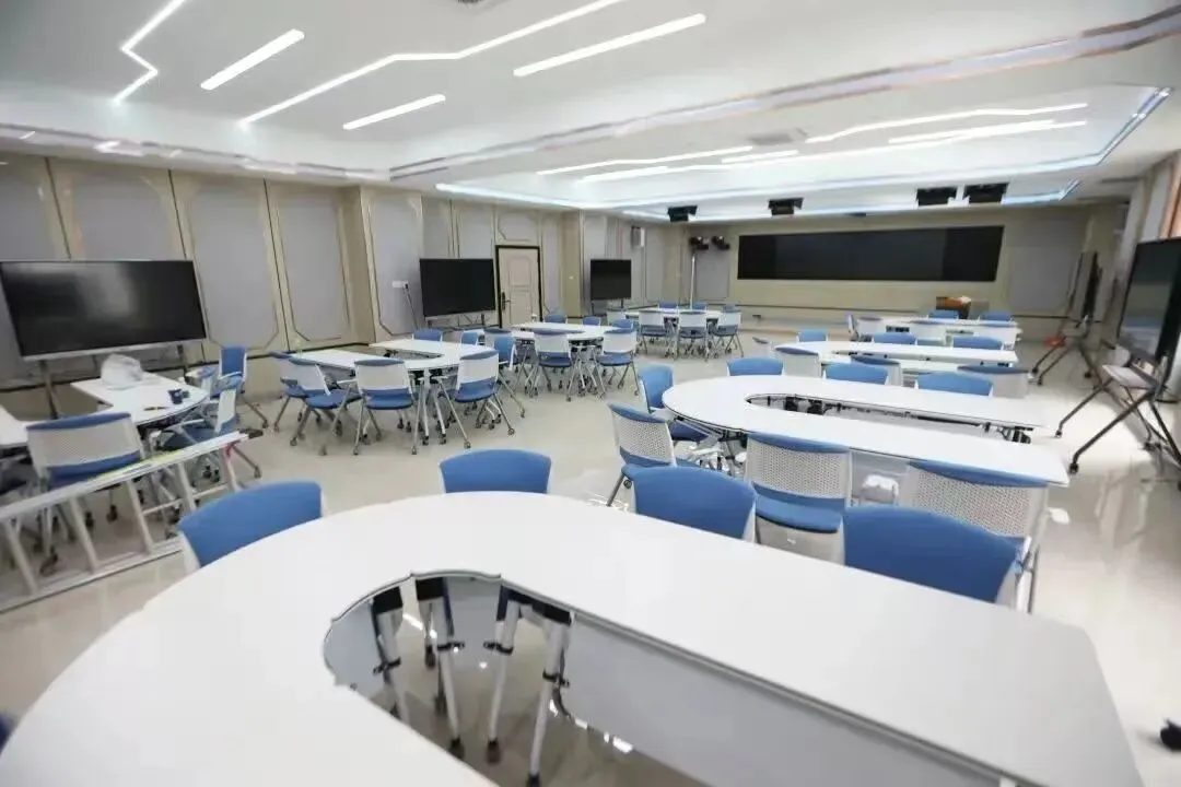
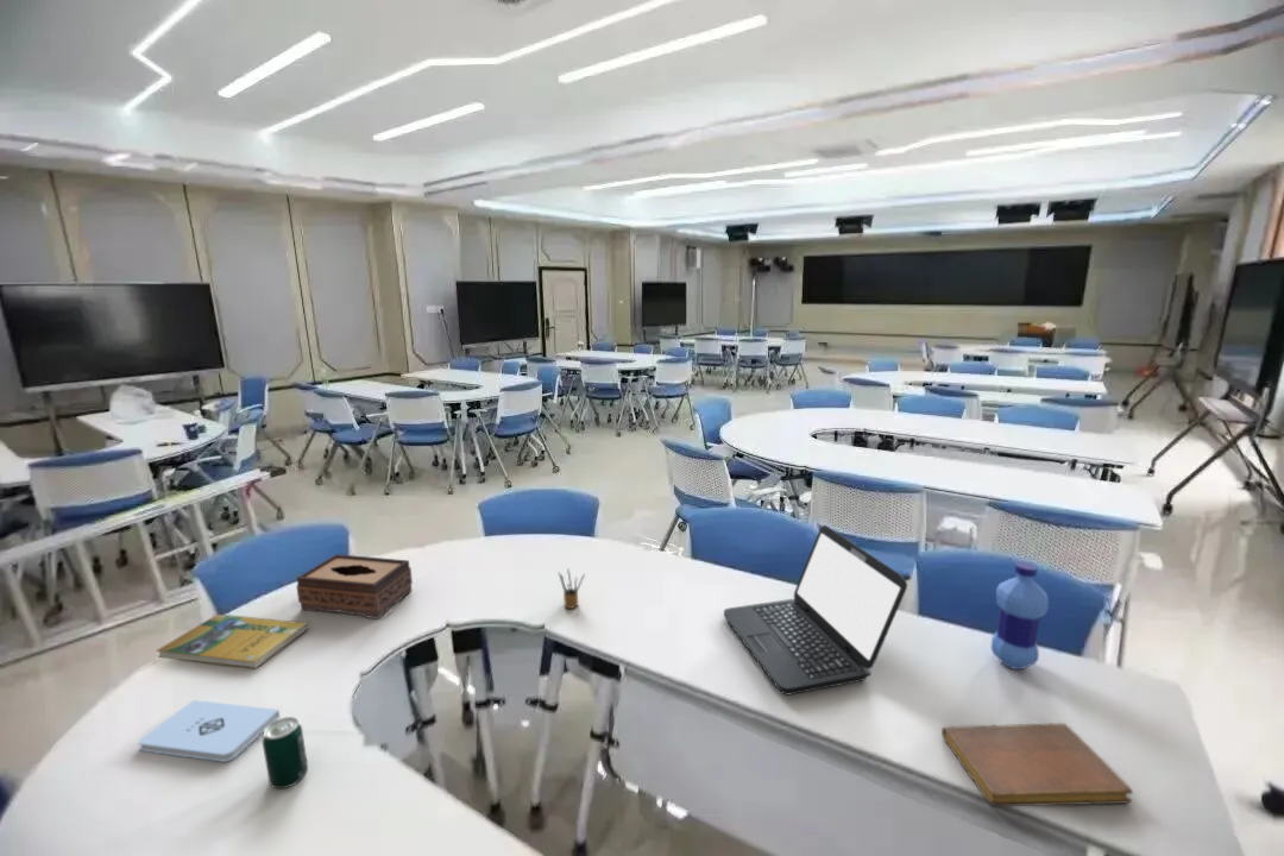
+ notebook (1030, 761)
+ beverage can (285, 753)
+ water bottle (1019, 615)
+ booklet (235, 638)
+ pencil box (571, 588)
+ tissue box (355, 584)
+ notepad (209, 729)
+ laptop (805, 599)
